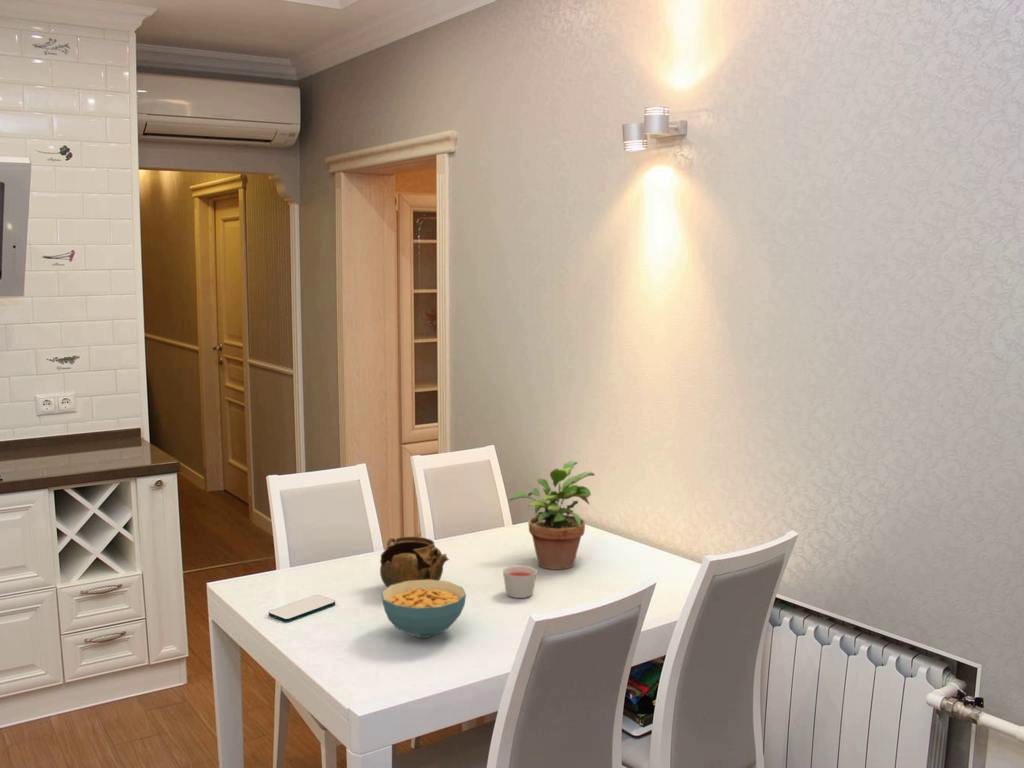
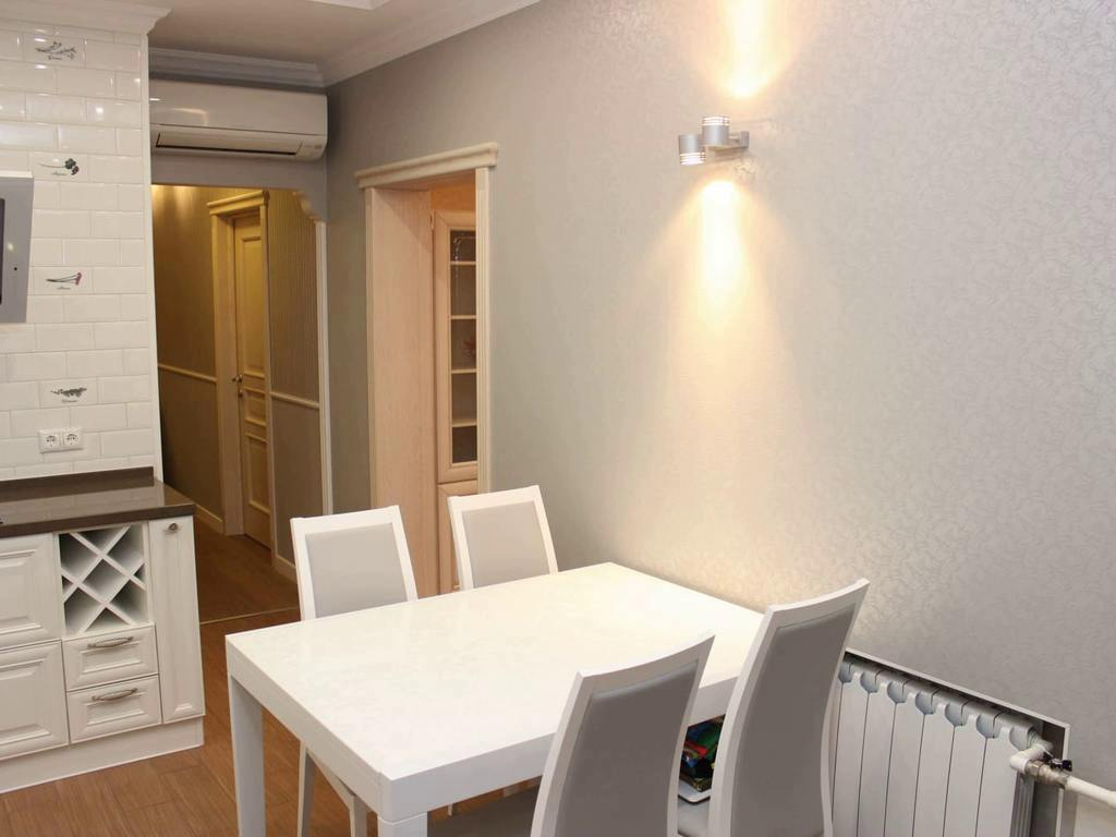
- potted plant (553, 511)
- candle (519, 582)
- smartphone (302, 607)
- cereal bowl (423, 613)
- teapot (416, 567)
